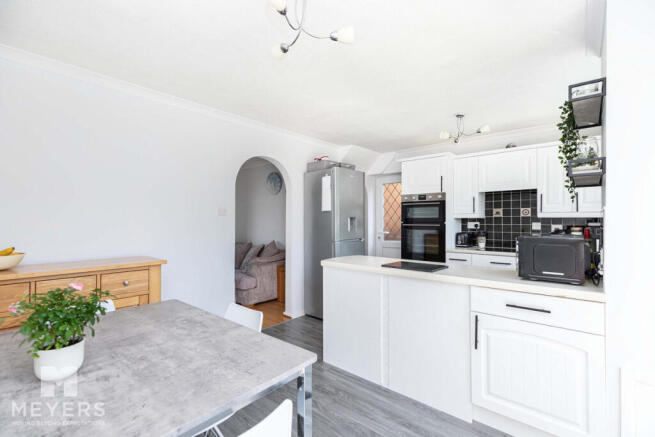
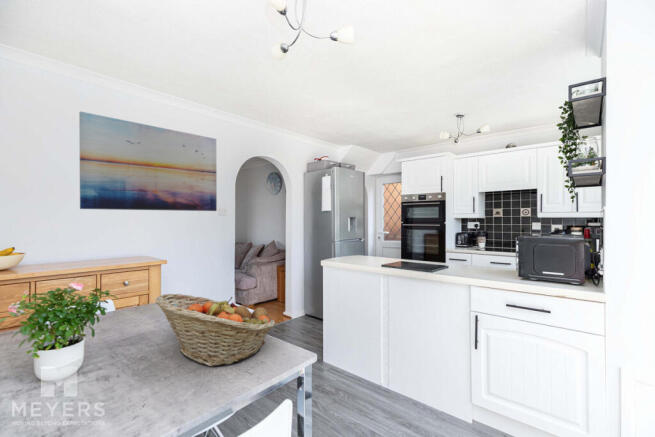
+ fruit basket (216, 320)
+ wall art (158, 168)
